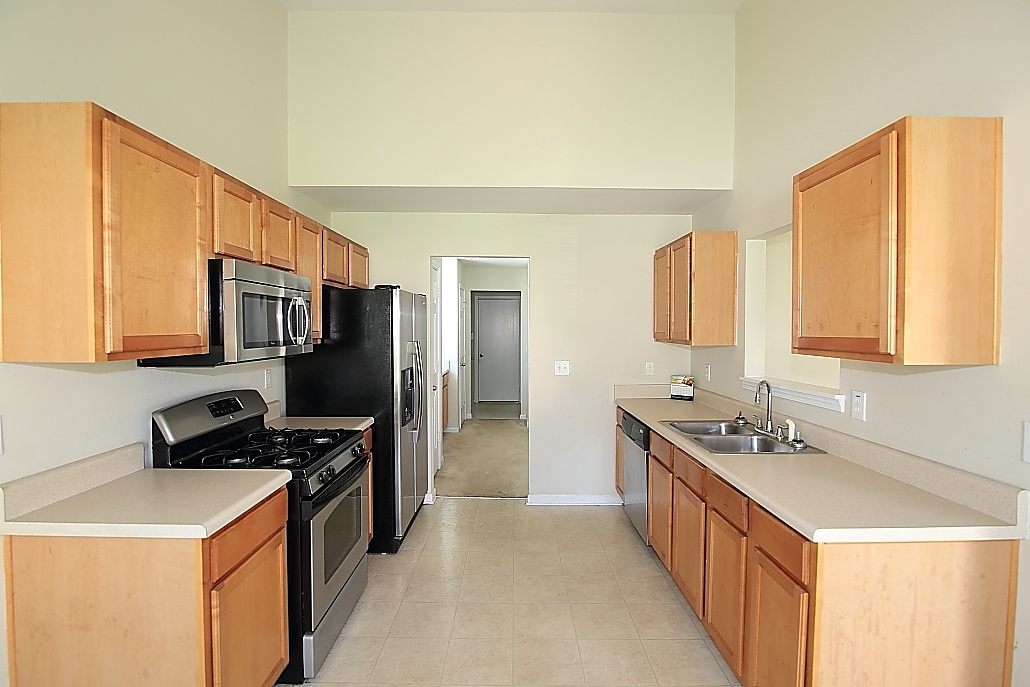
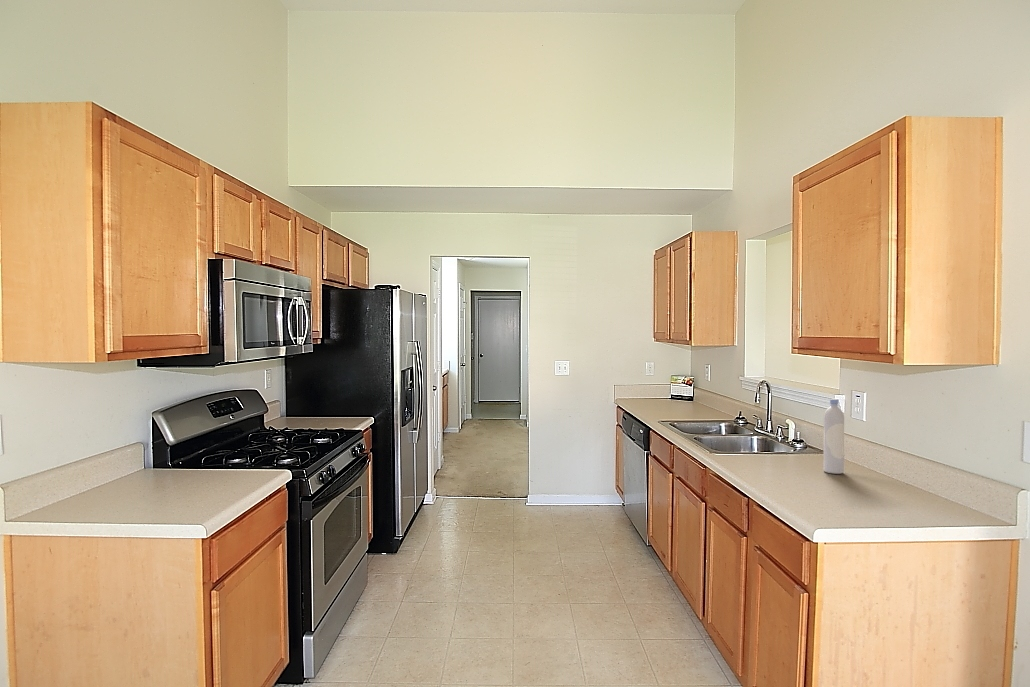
+ bottle (833, 435)
